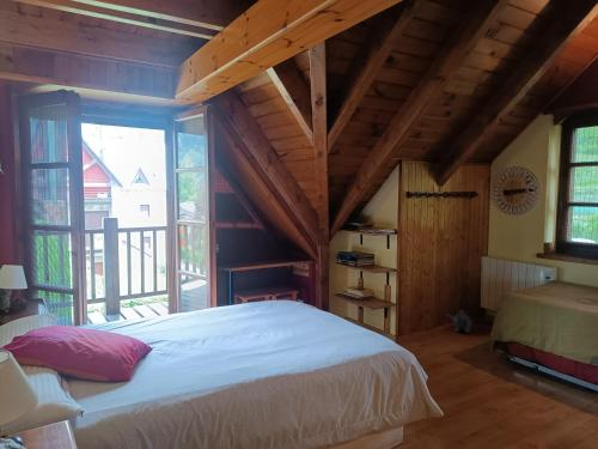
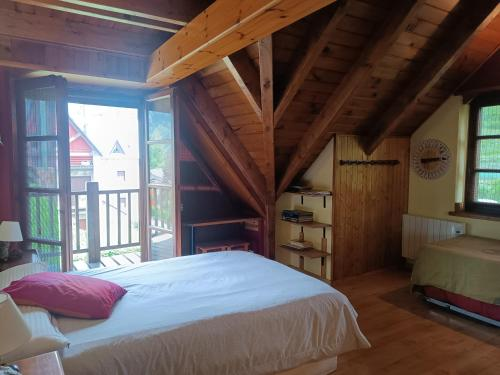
- plush toy (464, 320)
